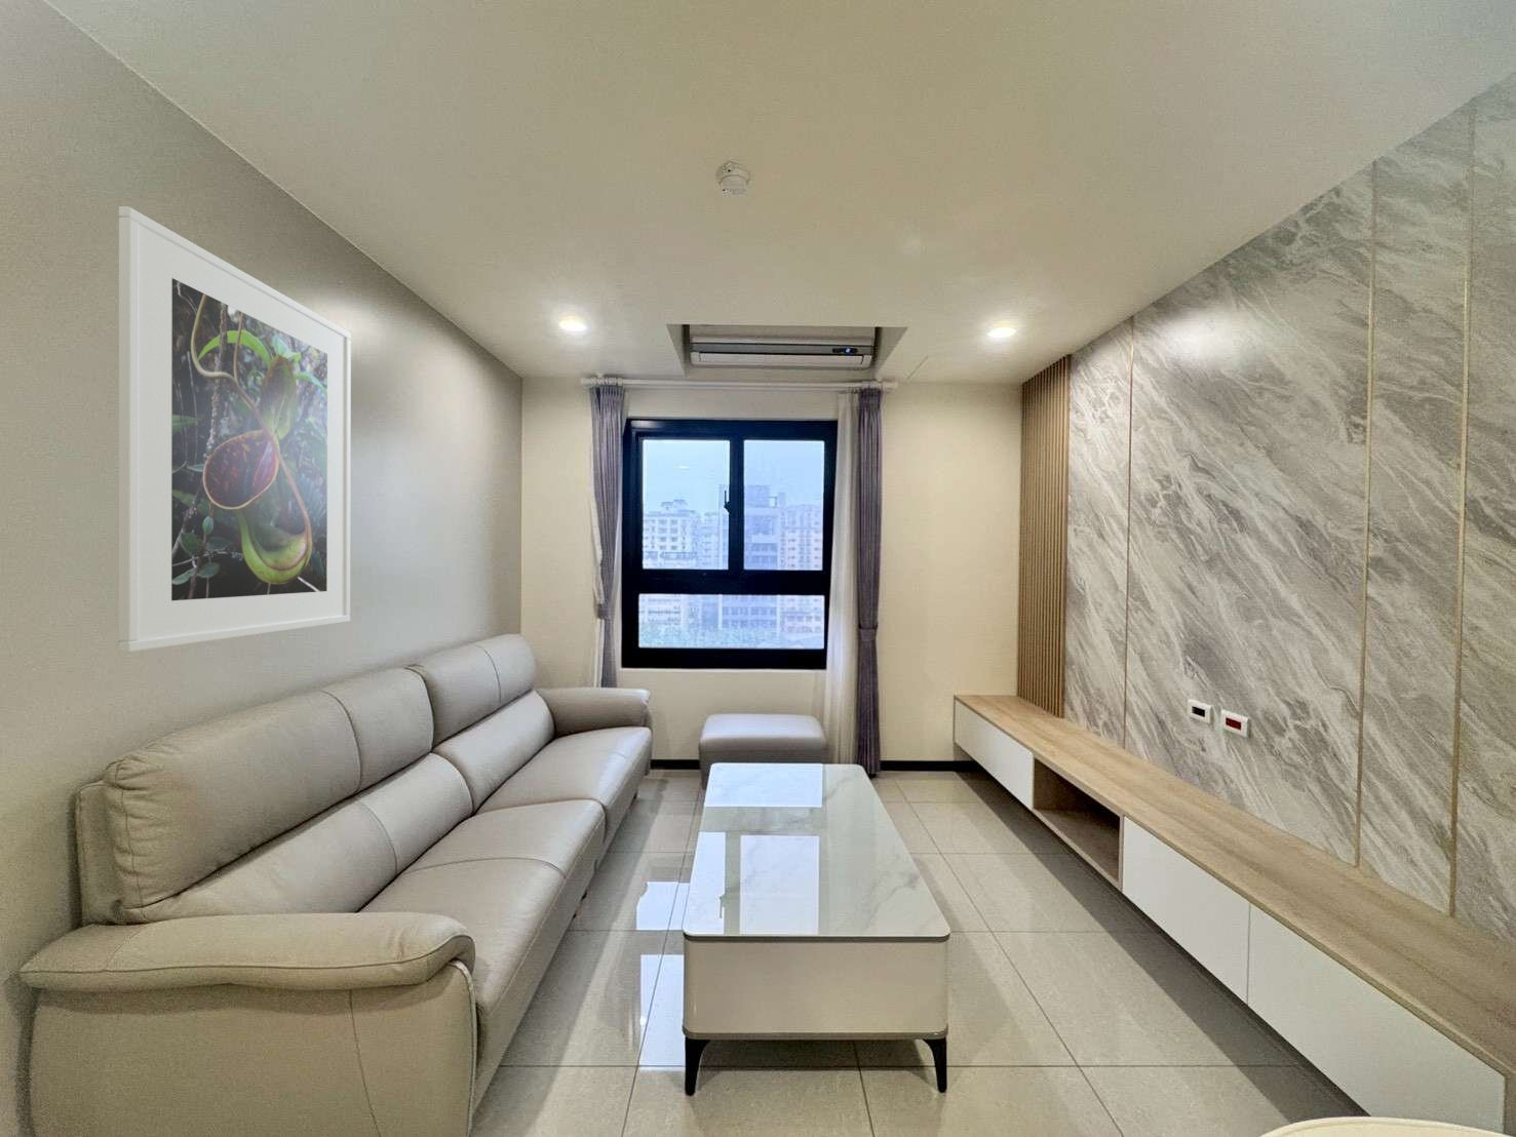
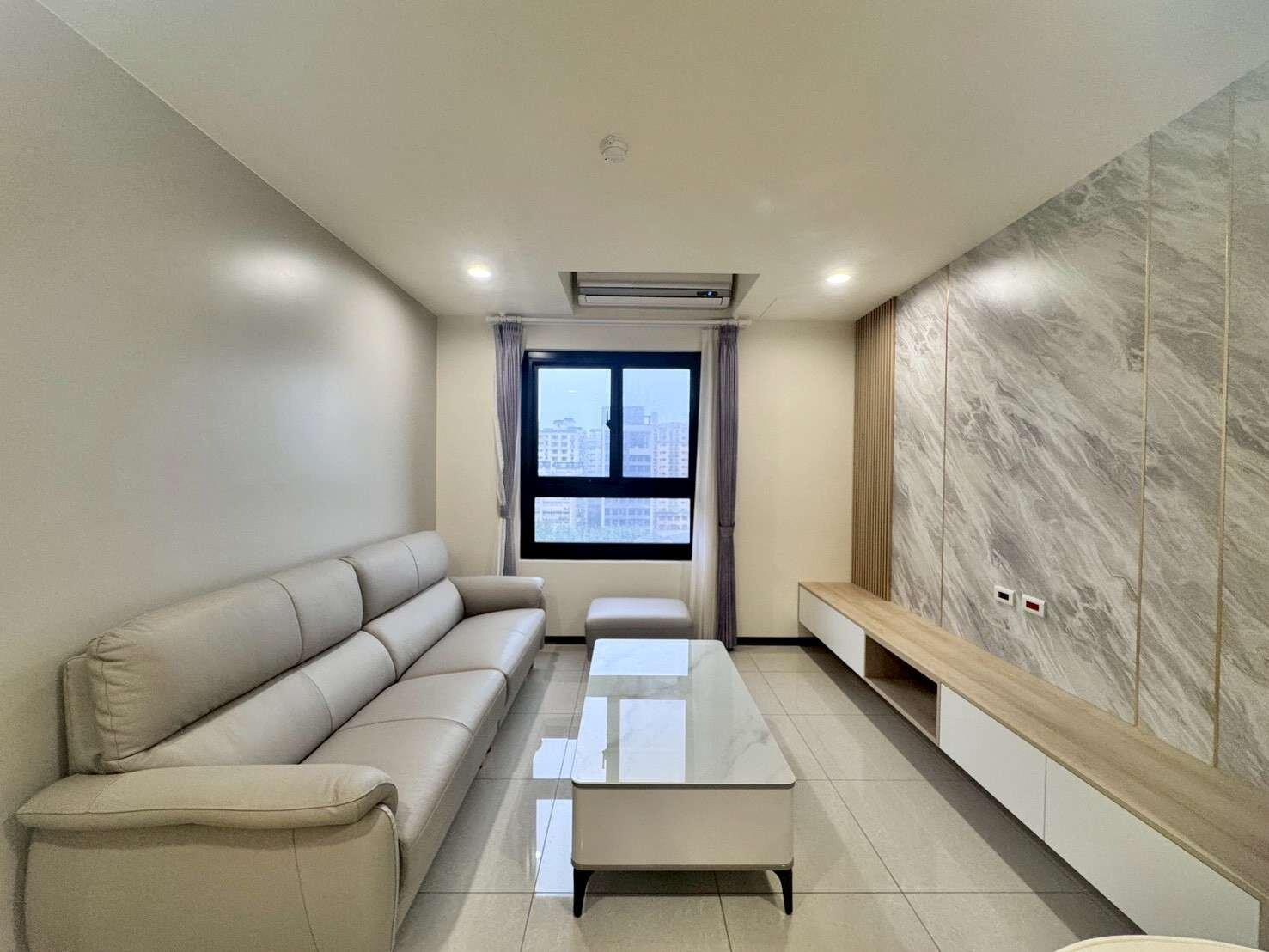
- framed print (259, 457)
